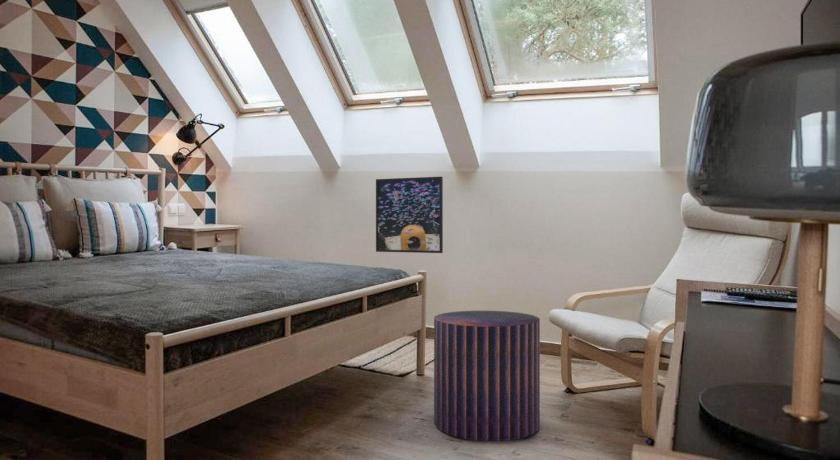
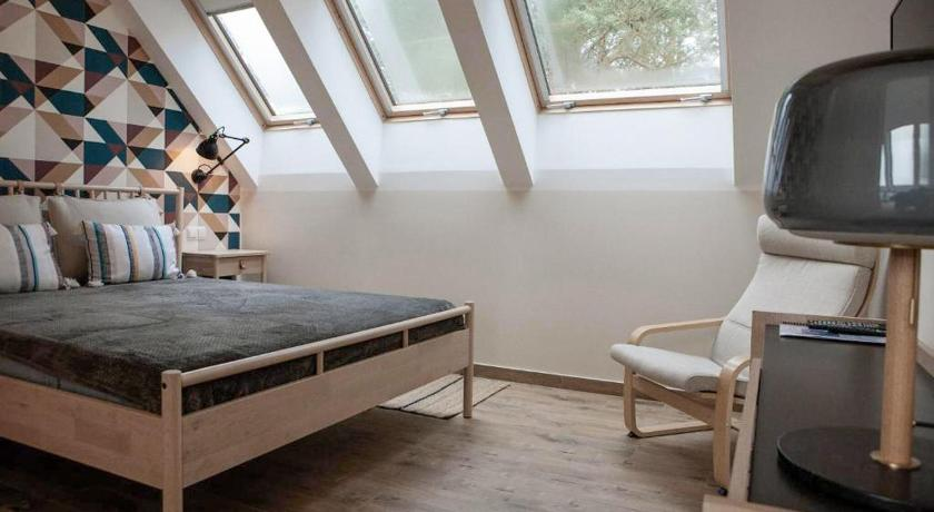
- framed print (408, 215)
- stool (486, 370)
